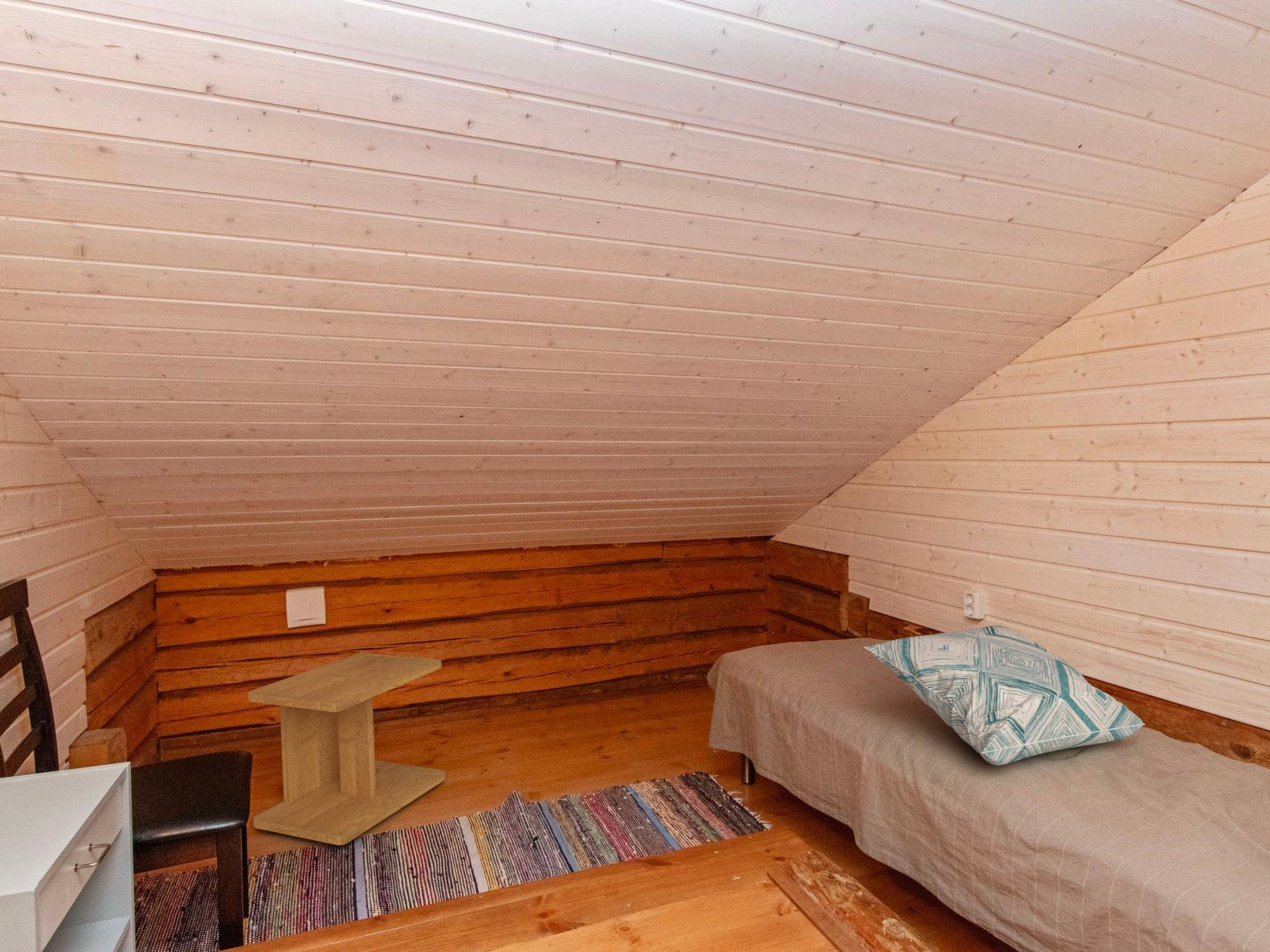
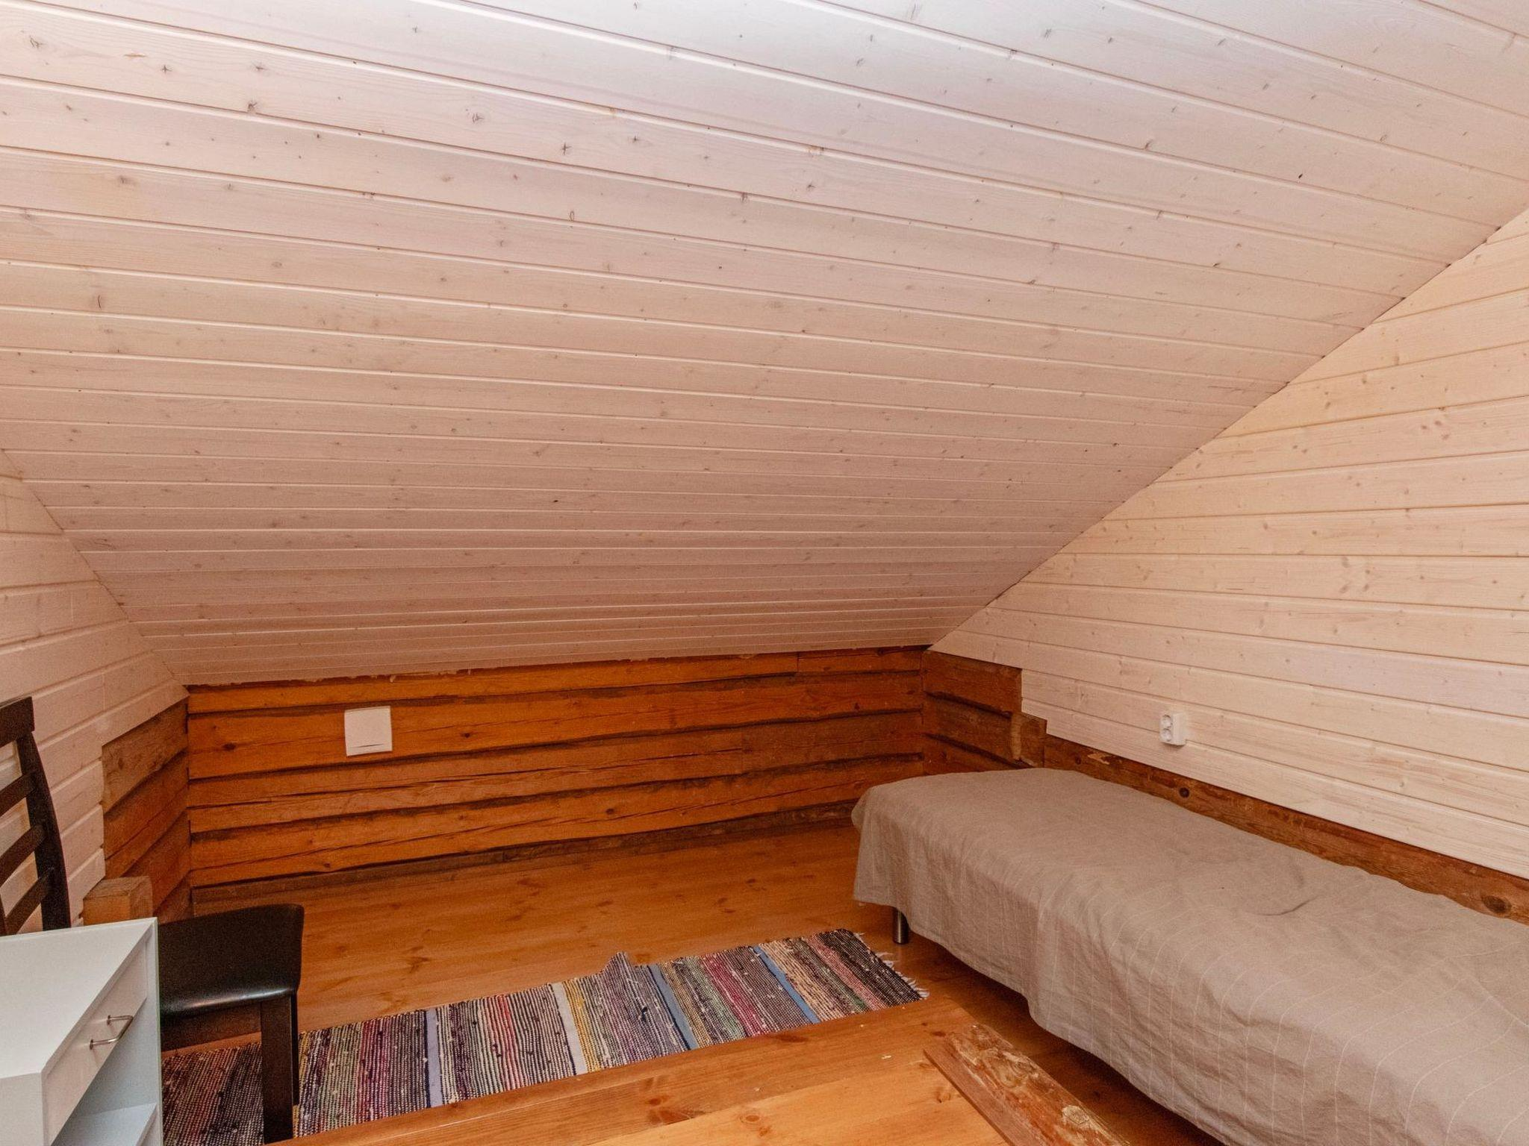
- side table (353, 740)
- decorative pillow (995, 688)
